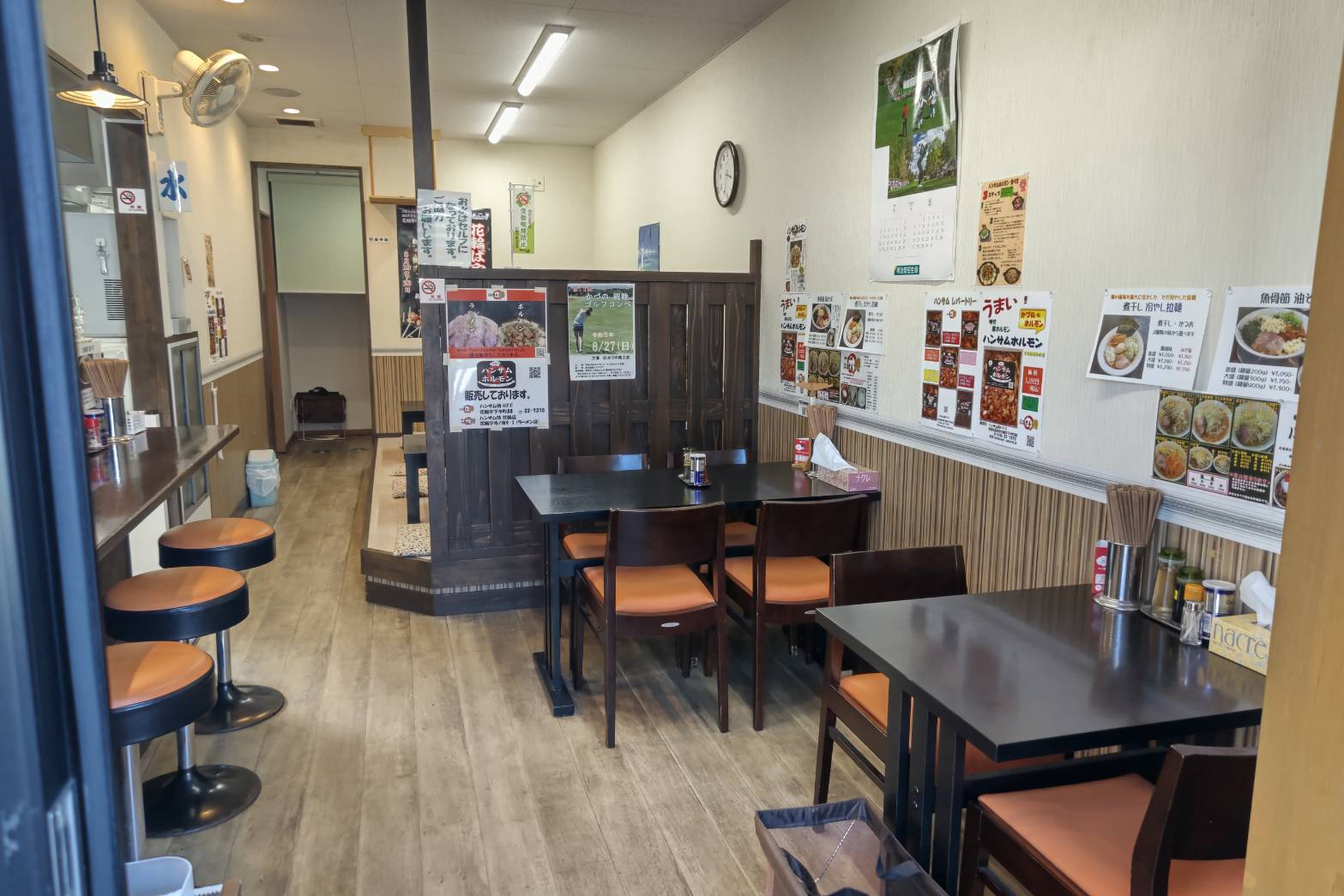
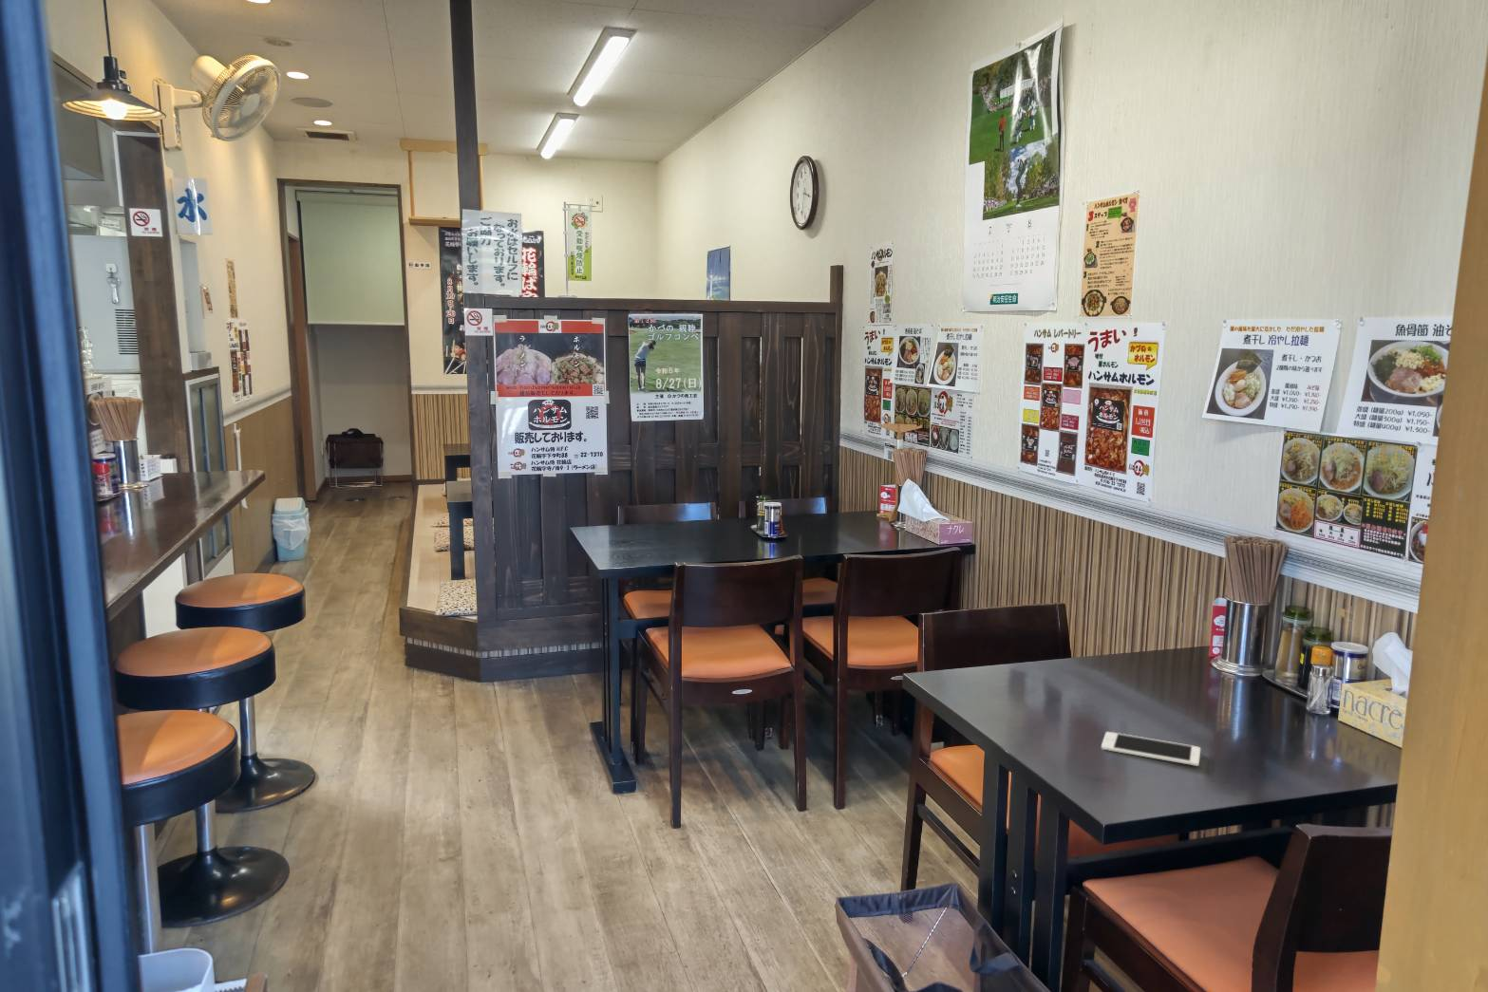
+ cell phone (1150, 748)
